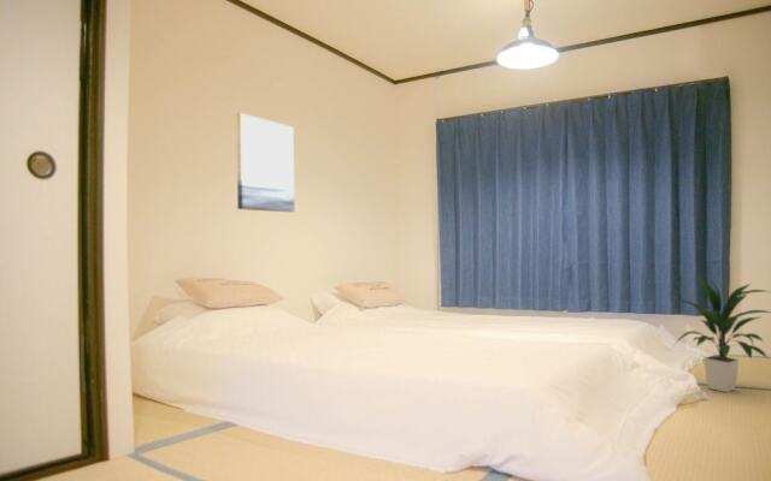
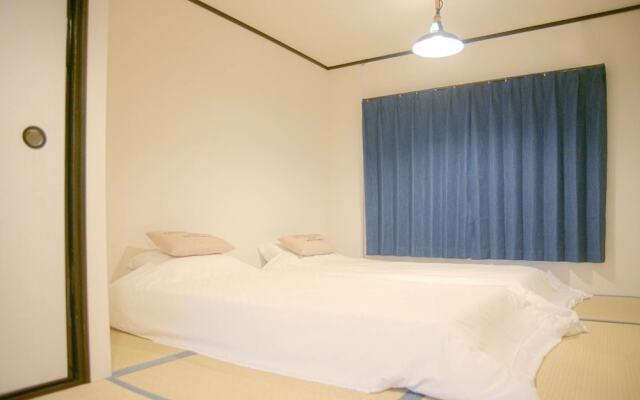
- wall art (266, 165)
- indoor plant (725, 332)
